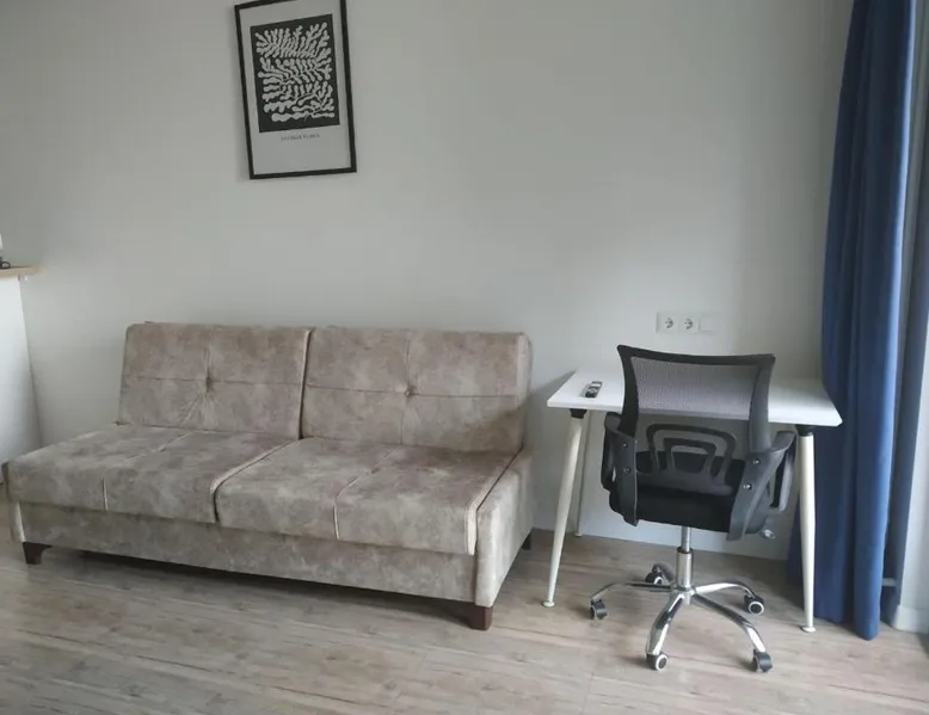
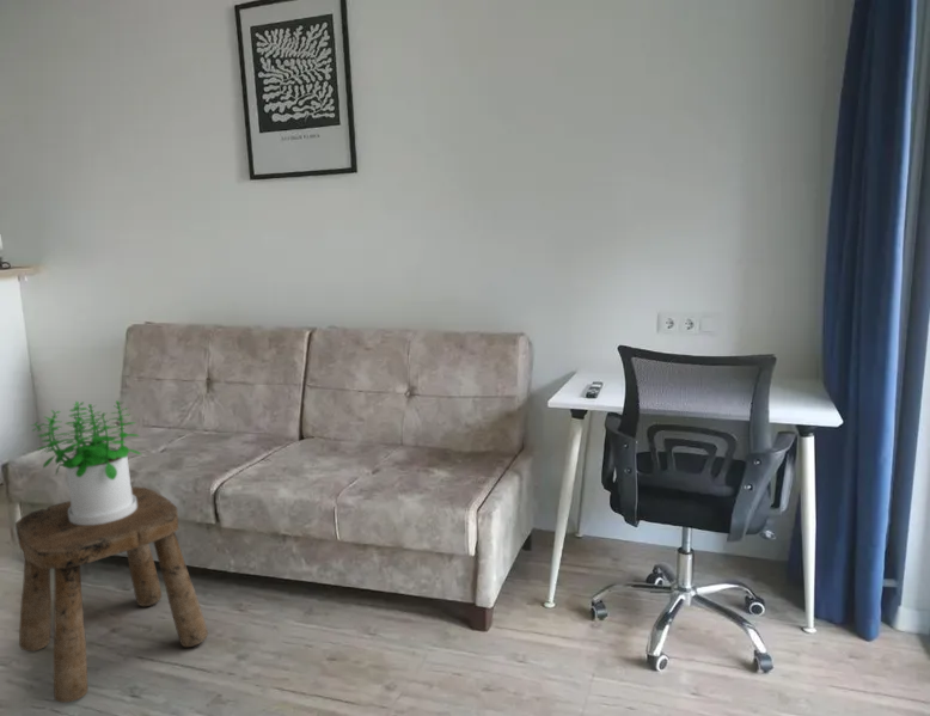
+ potted plant (90, 460)
+ stool (100, 558)
